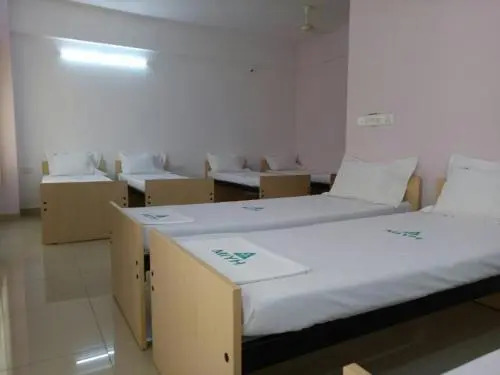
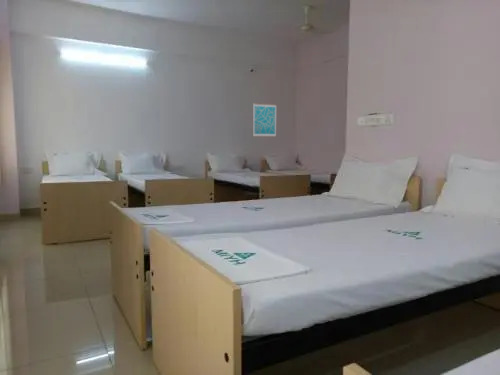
+ wall art (265, 120)
